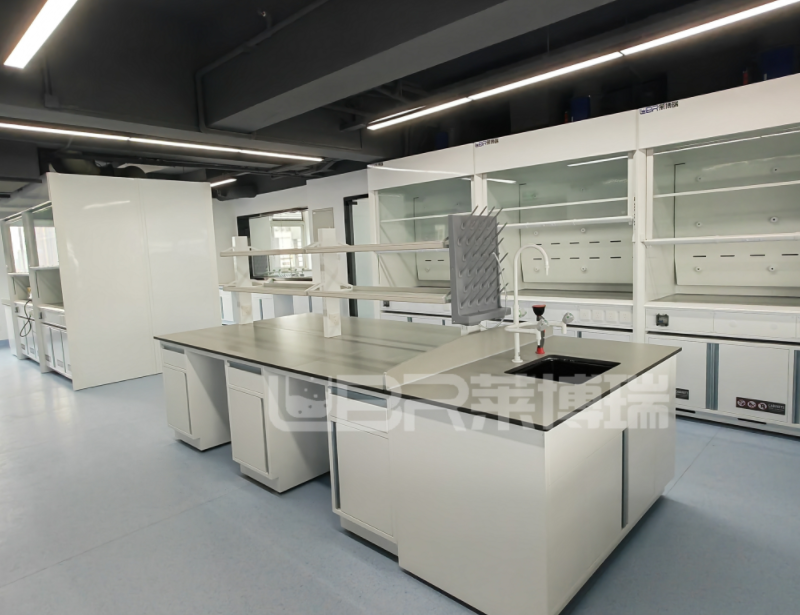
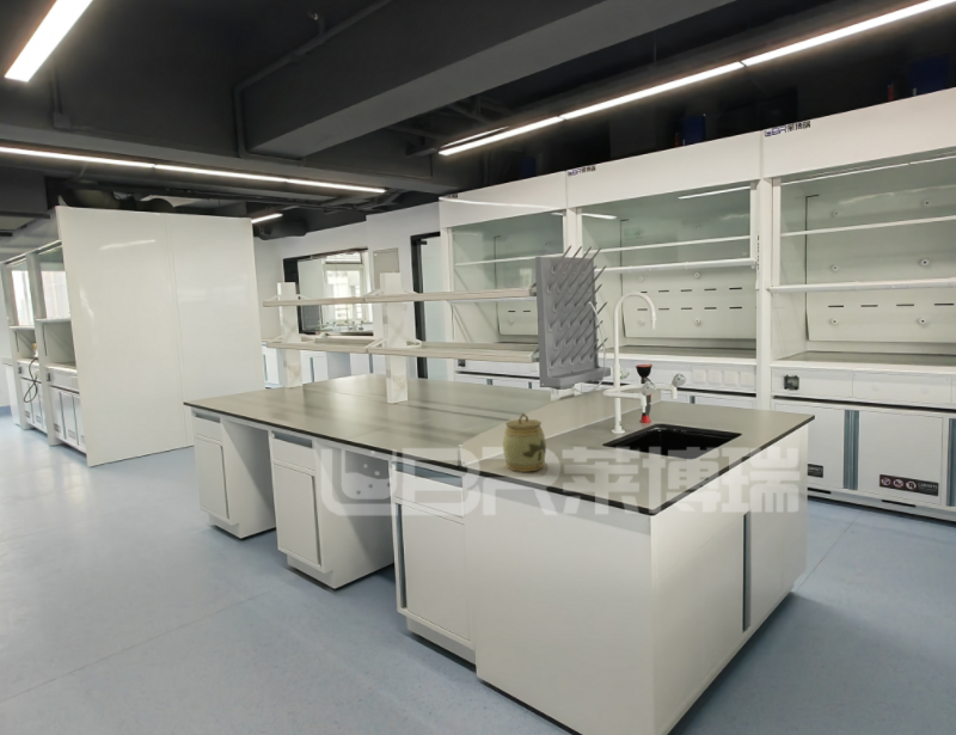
+ jar (523, 440)
